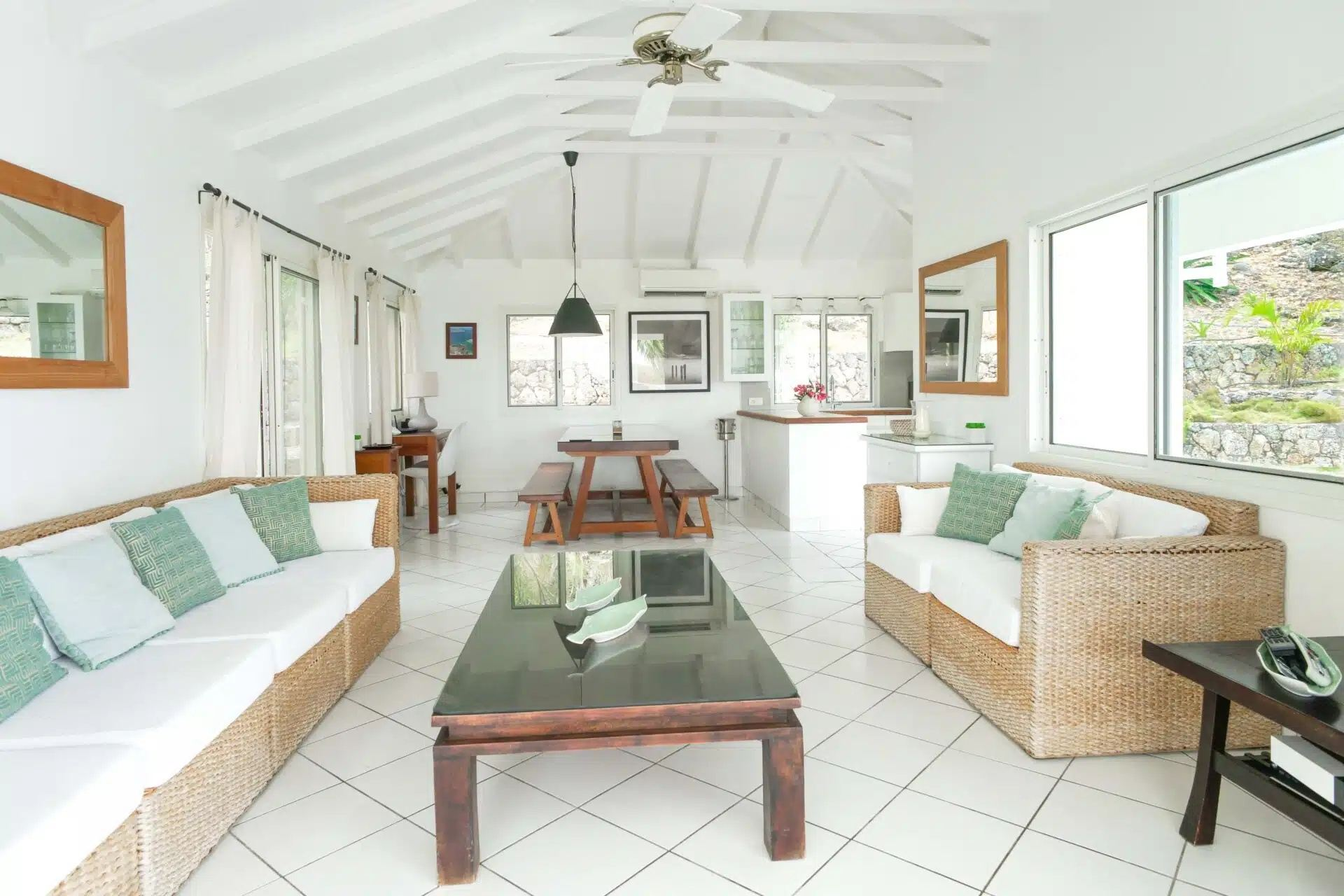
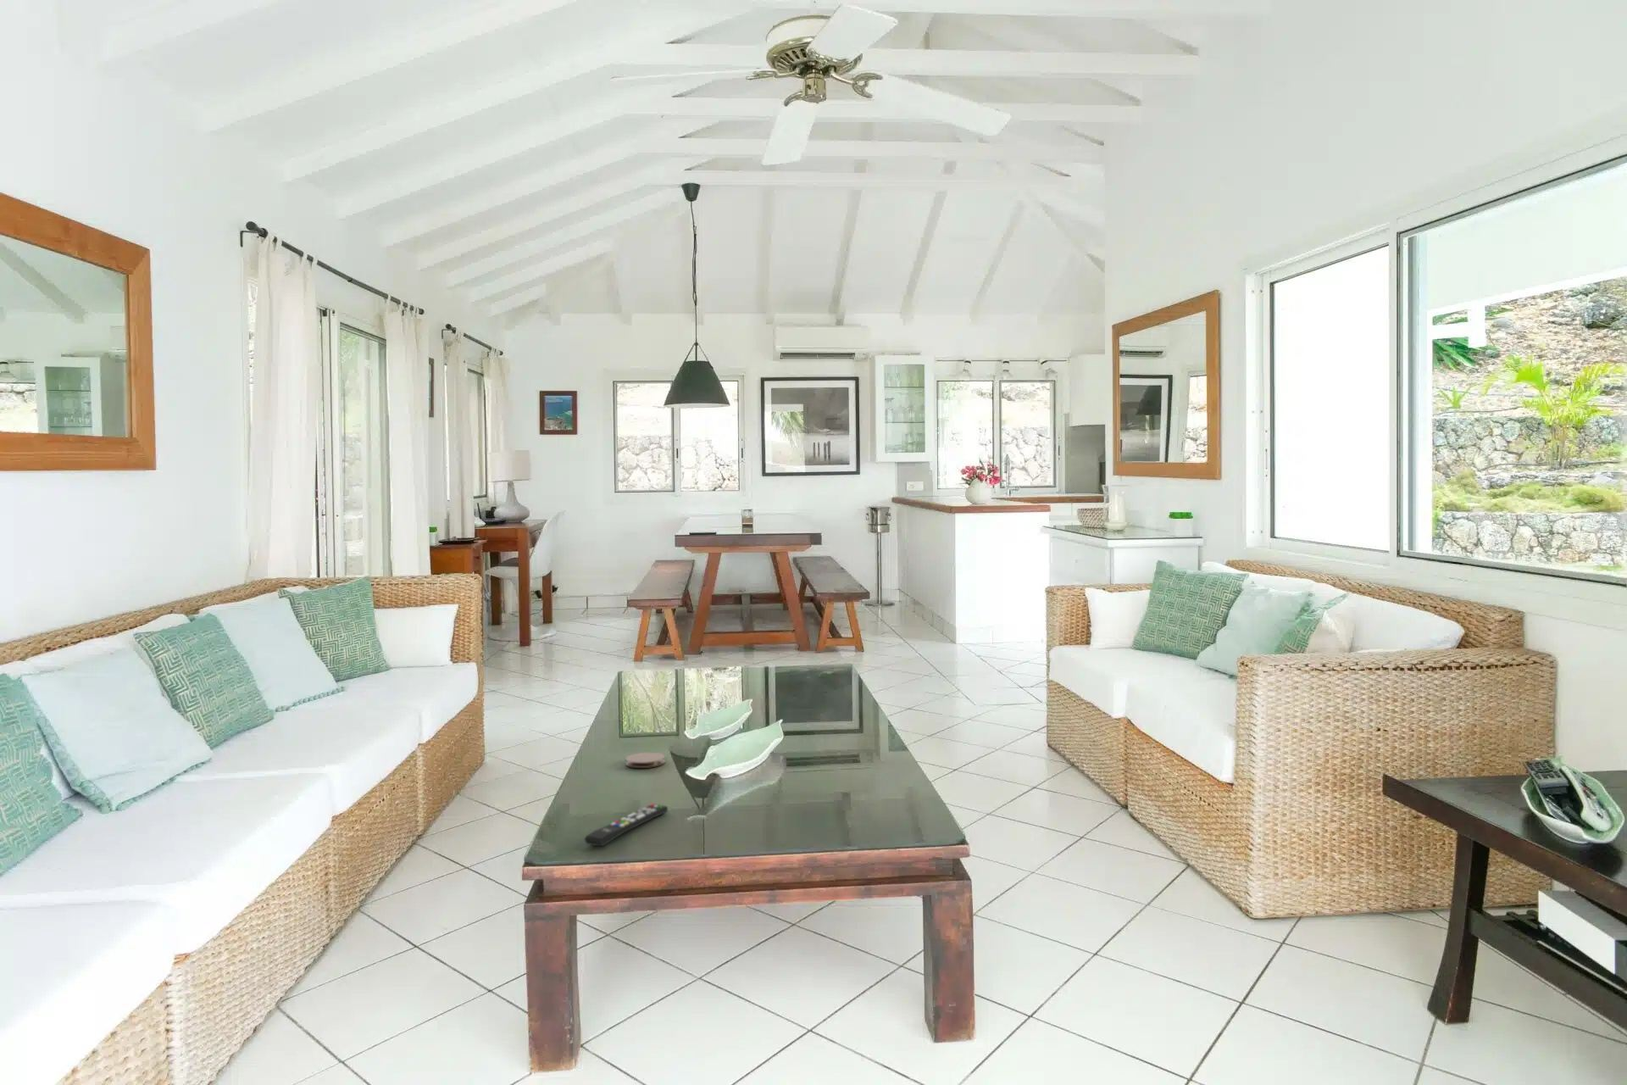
+ coaster (645, 759)
+ remote control (628, 823)
